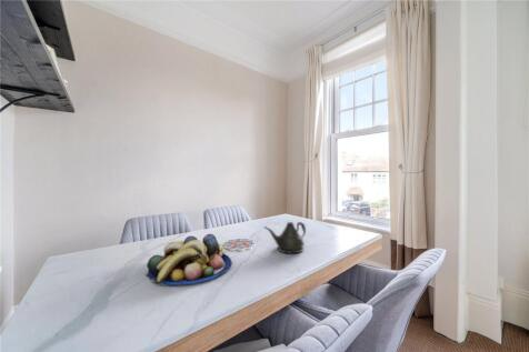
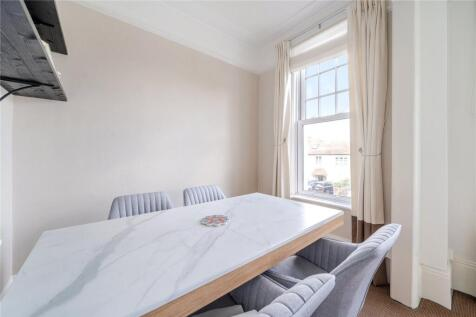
- teapot (285, 235)
- fruit bowl (192, 252)
